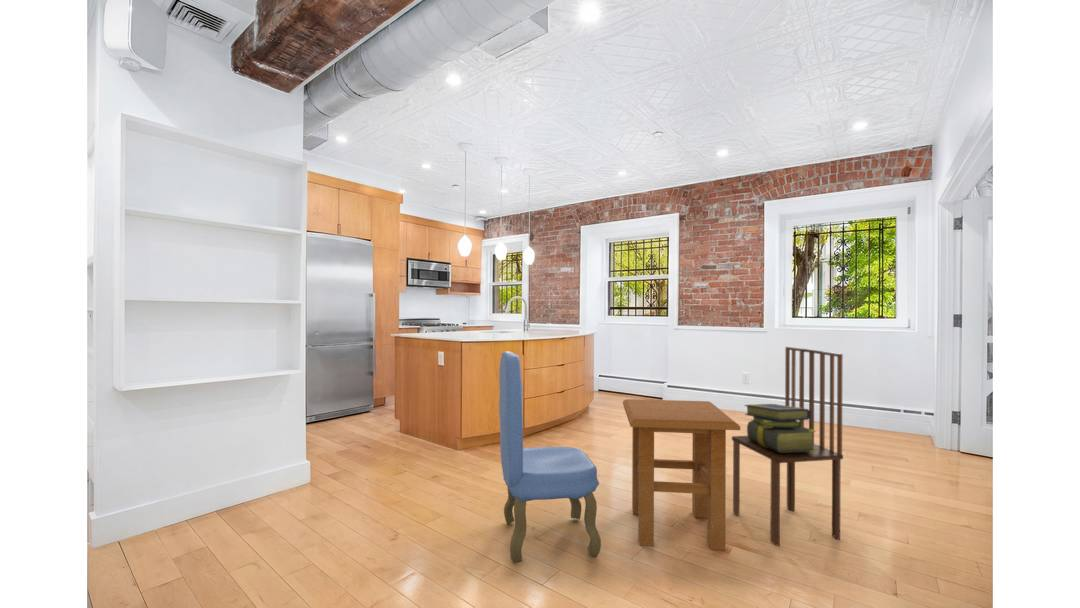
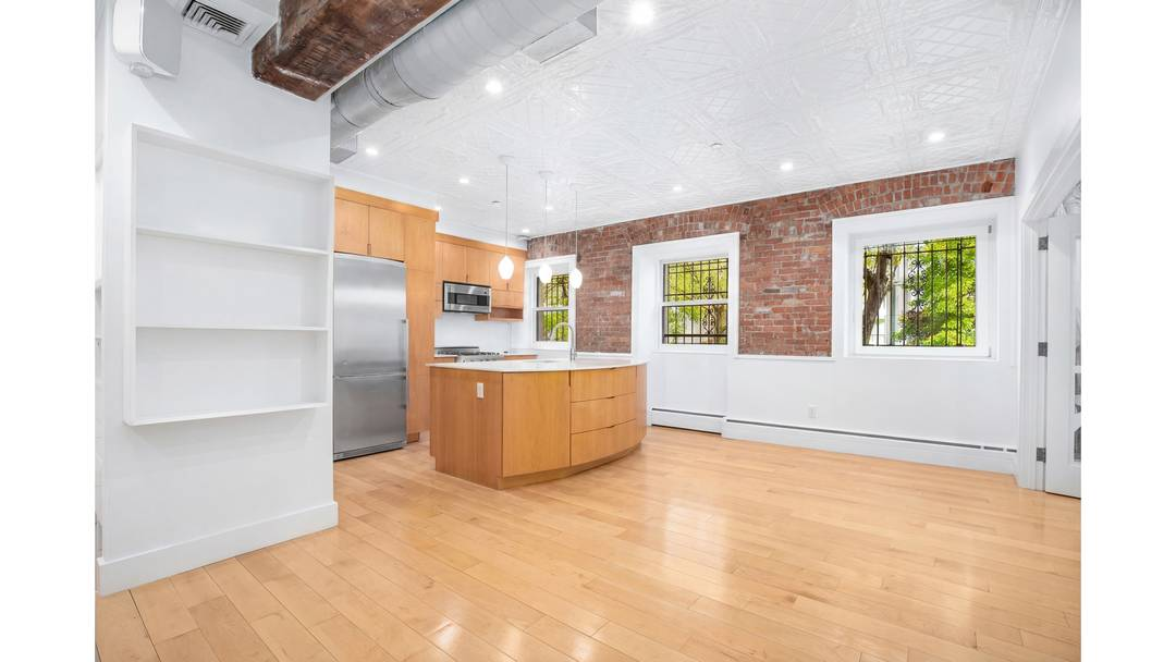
- stack of books (776, 424)
- side table (674, 468)
- dining chair (546, 447)
- dining chair (786, 452)
